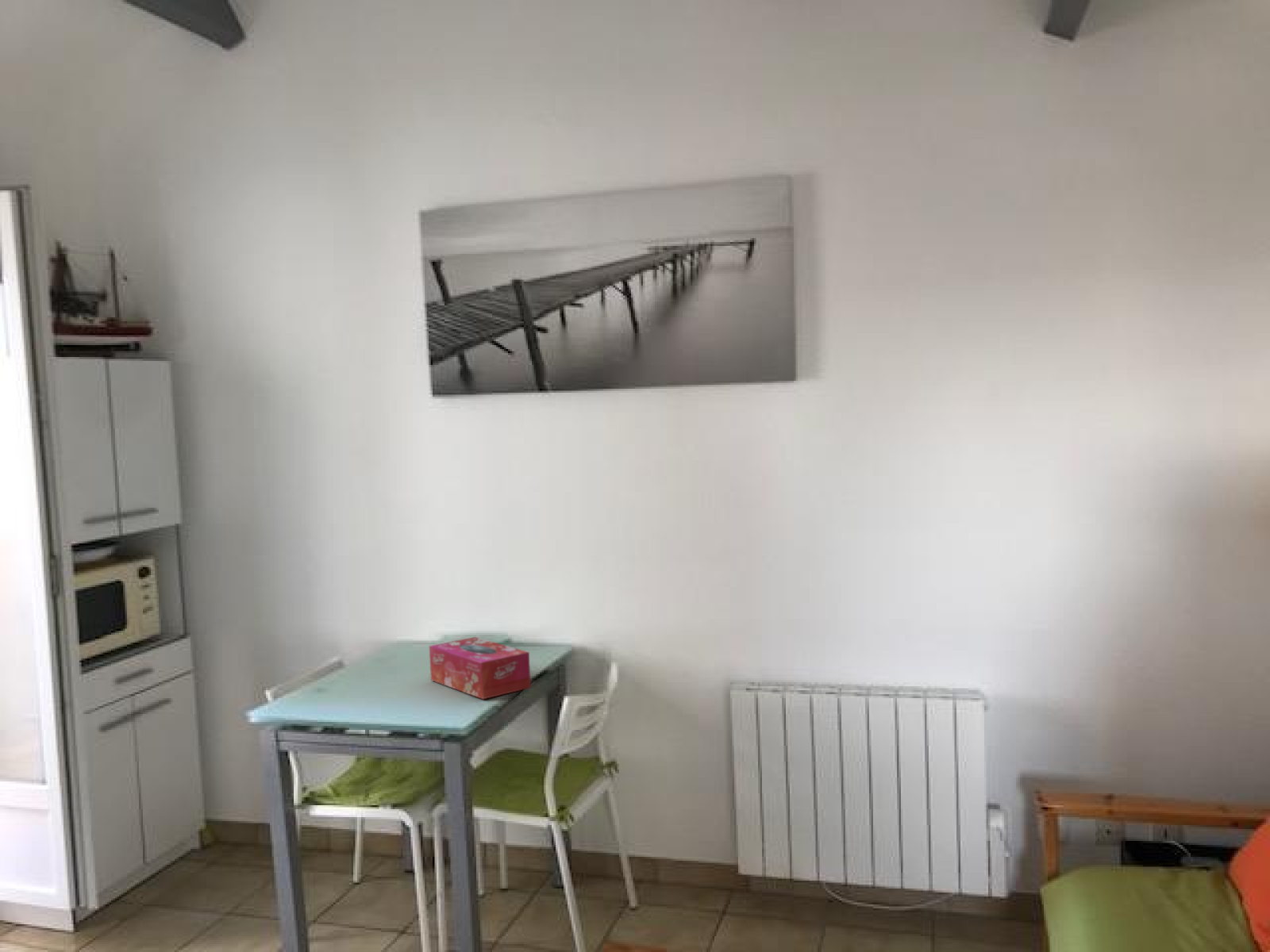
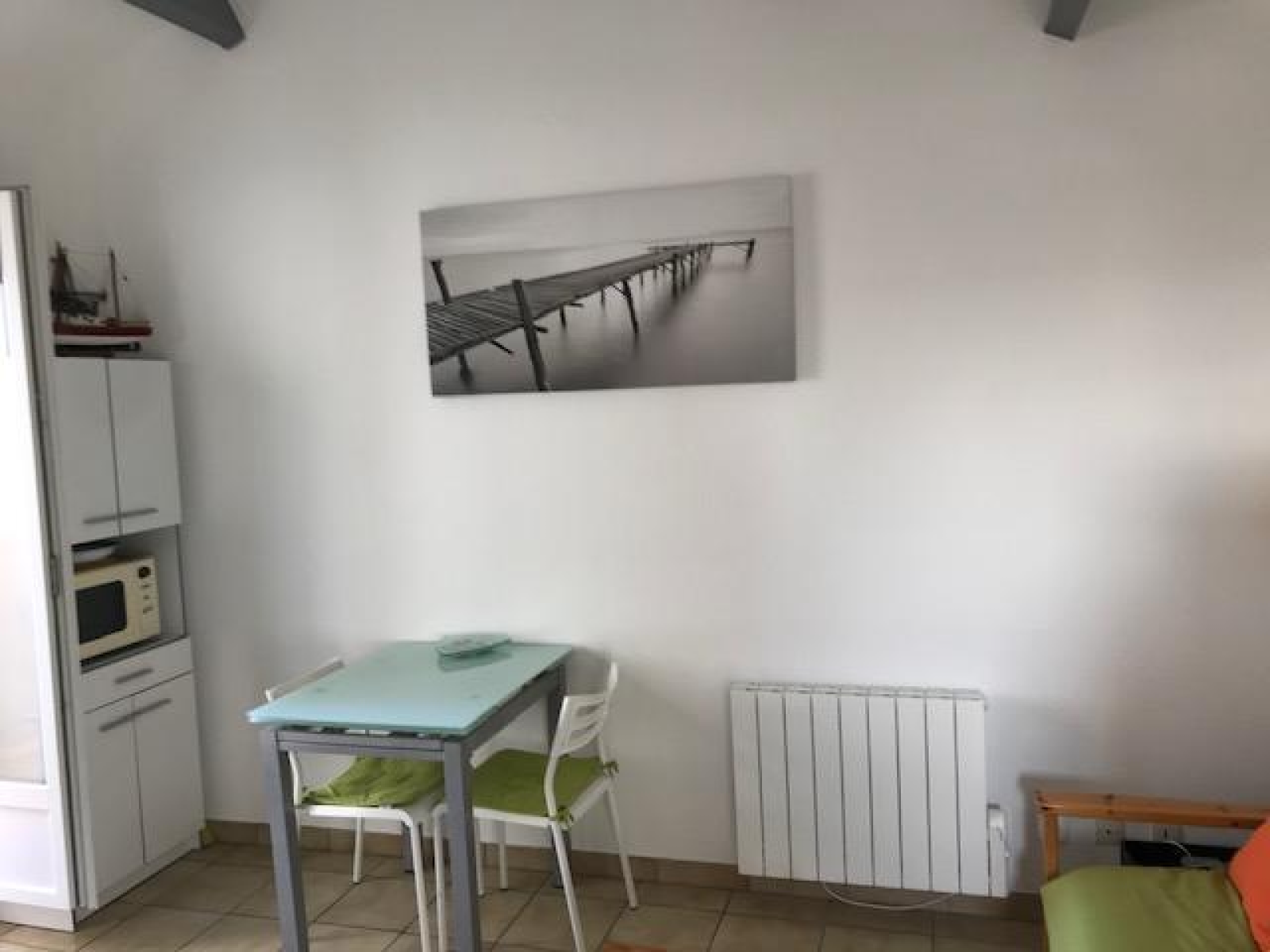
- tissue box (479, 666)
